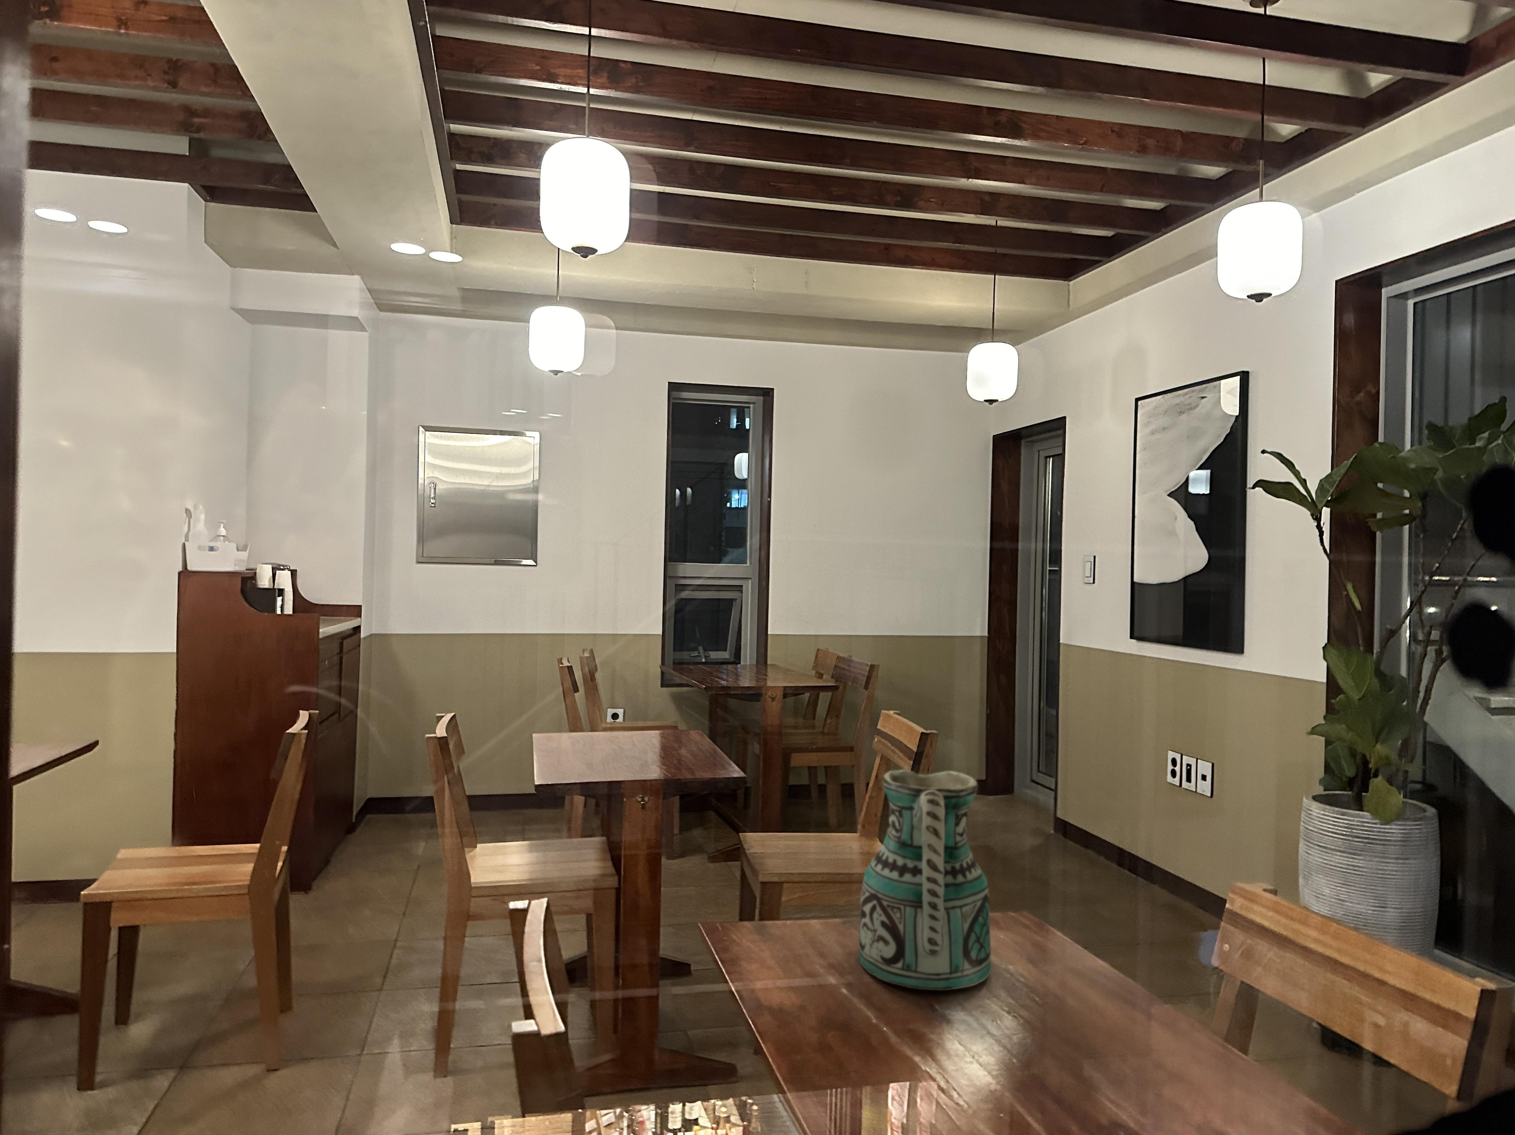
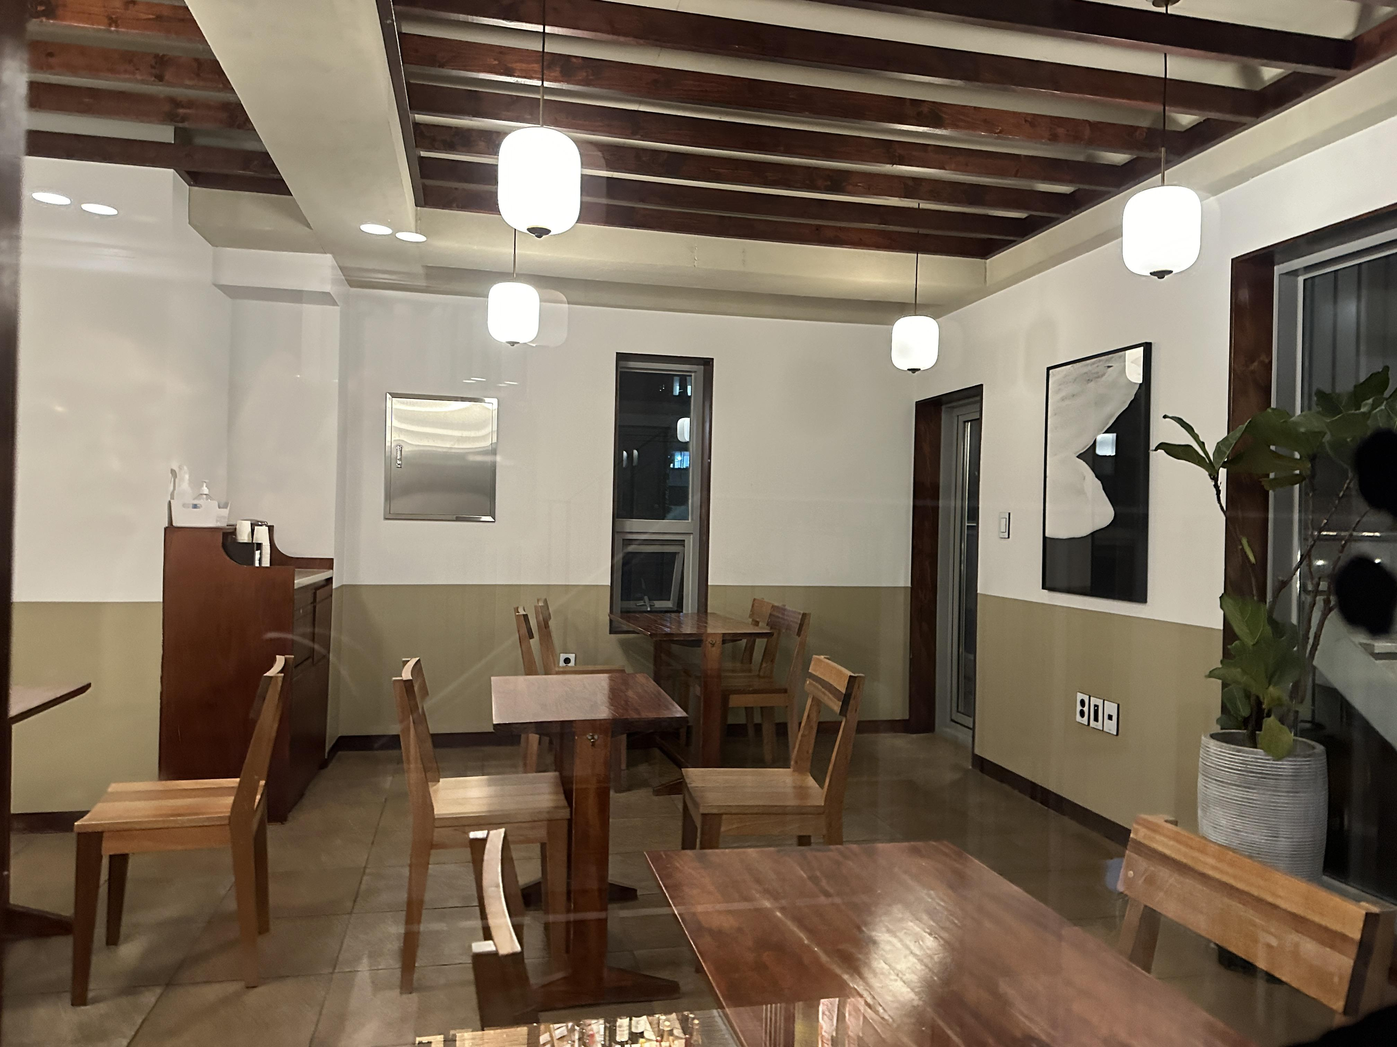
- ceramic pitcher (917, 873)
